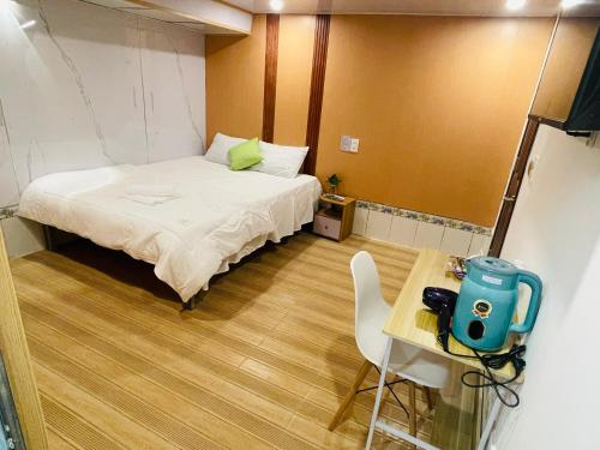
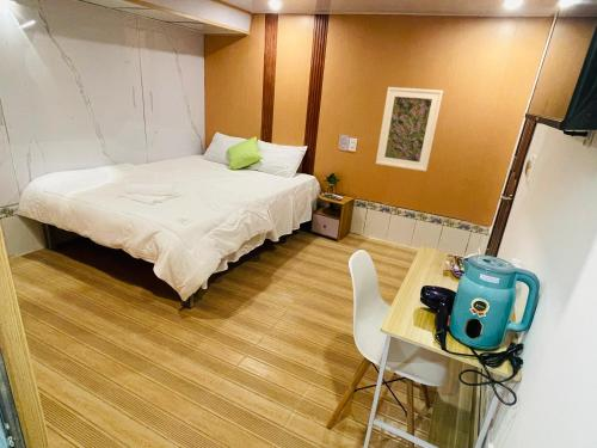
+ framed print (407, 129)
